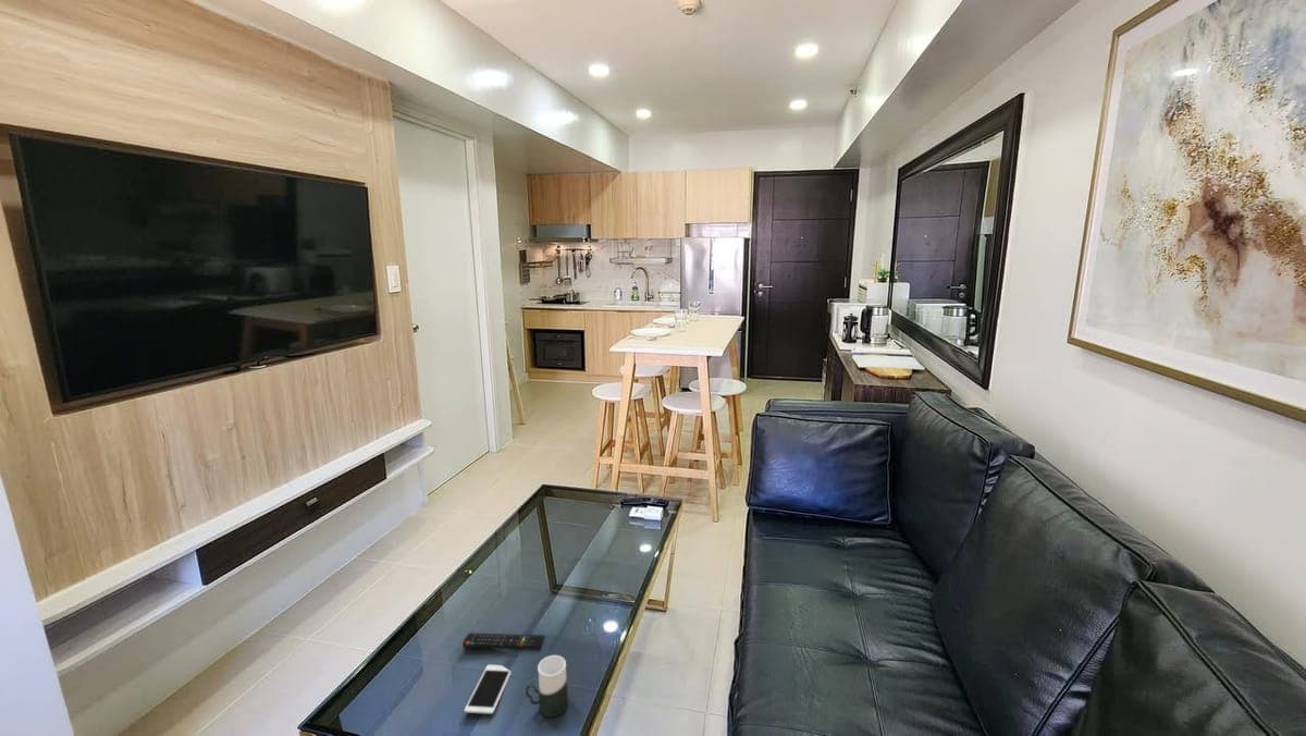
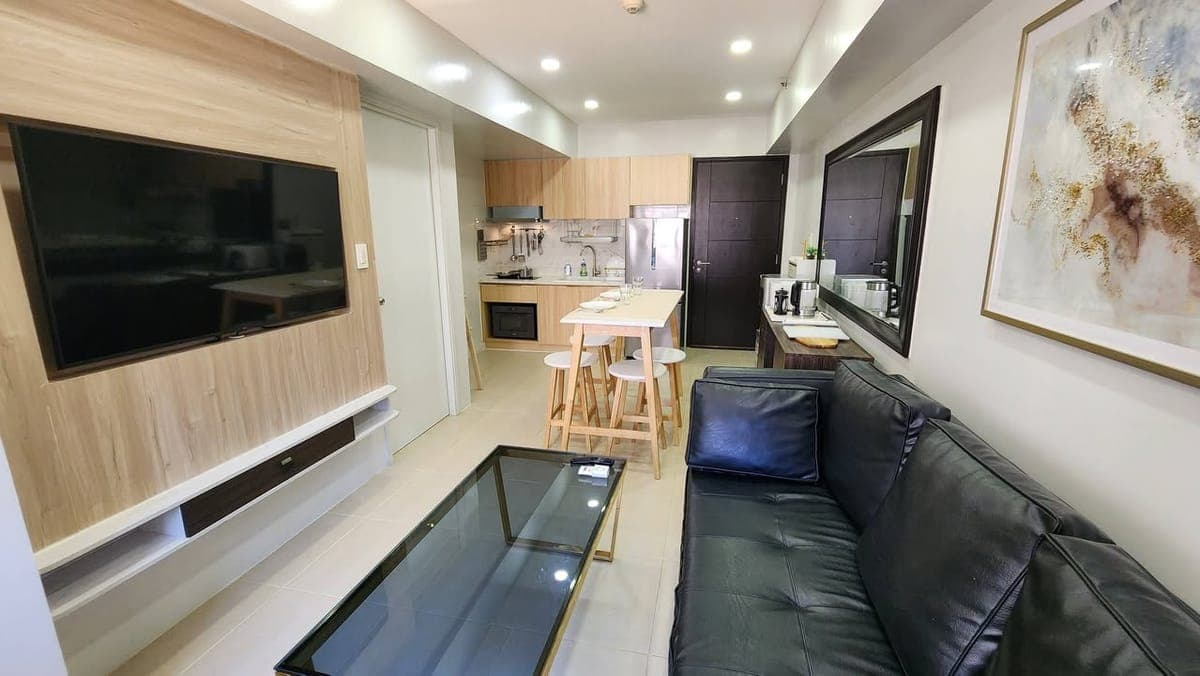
- cell phone (490, 687)
- remote control (503, 641)
- cup (546, 686)
